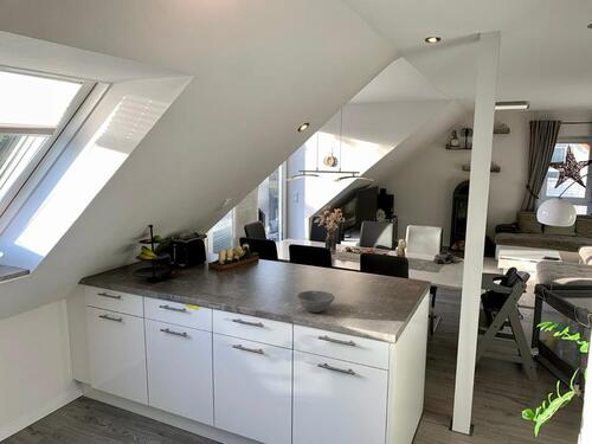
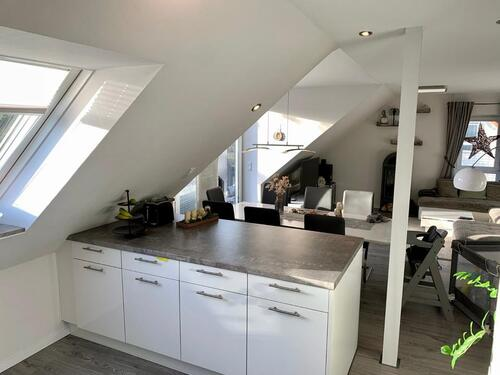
- bowl (315, 302)
